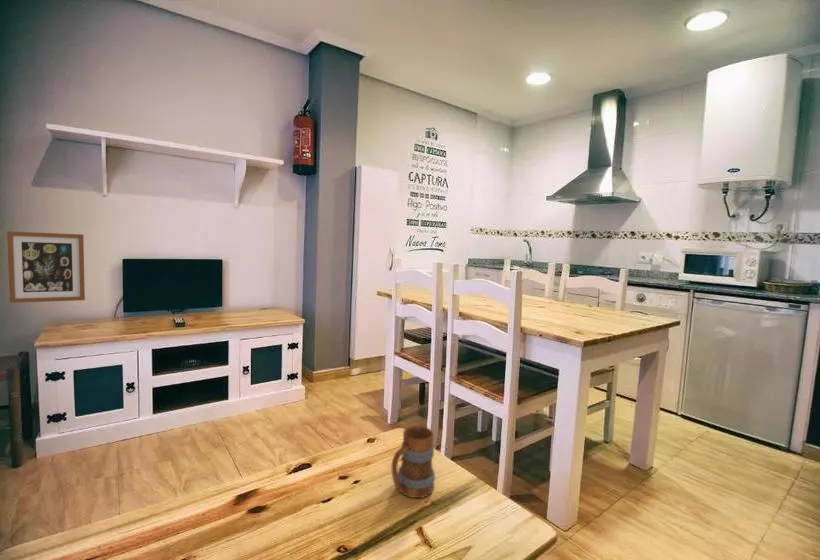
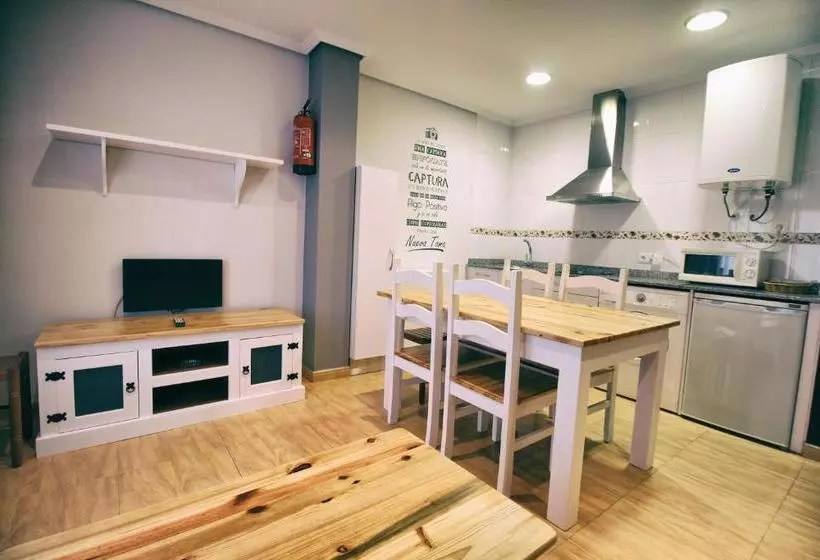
- wall art (47, 267)
- mug (411, 462)
